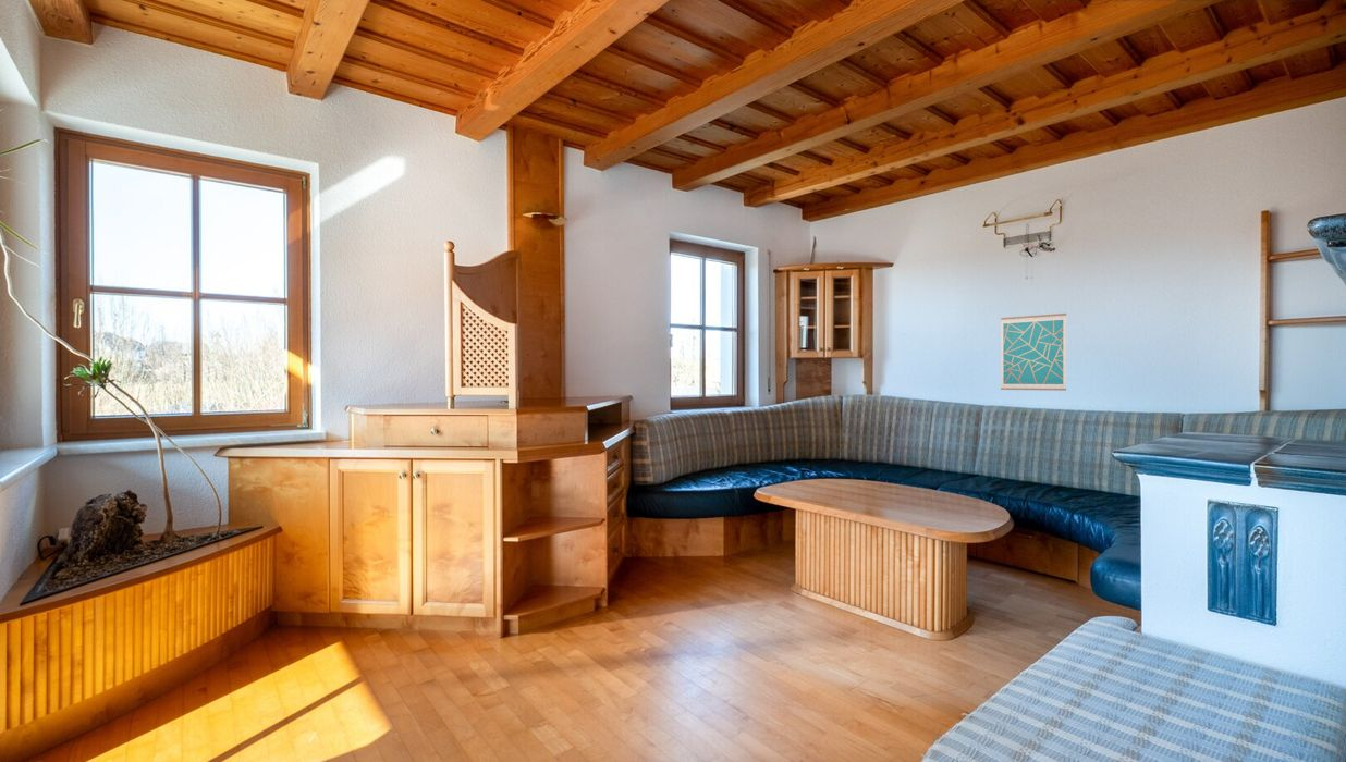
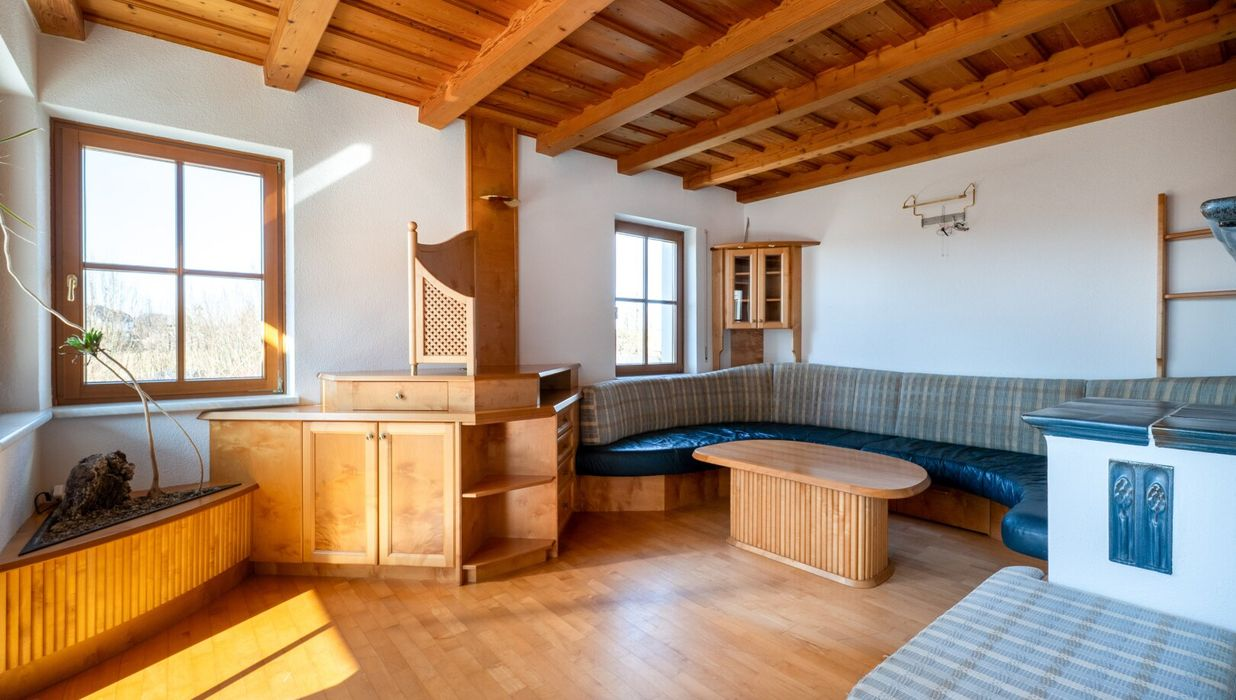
- wall art (1031, 353)
